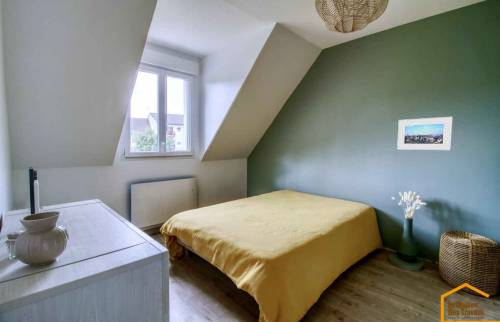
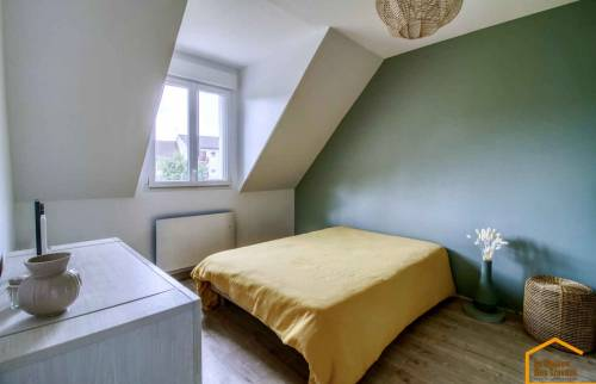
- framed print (423, 134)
